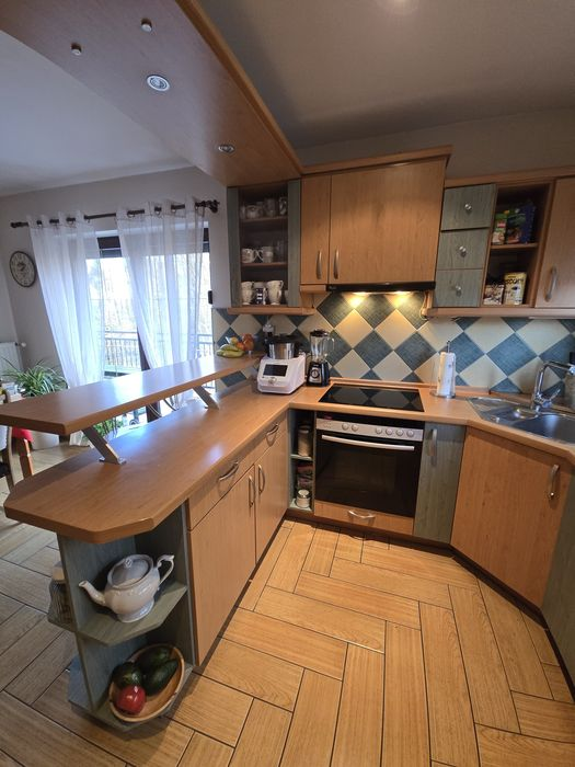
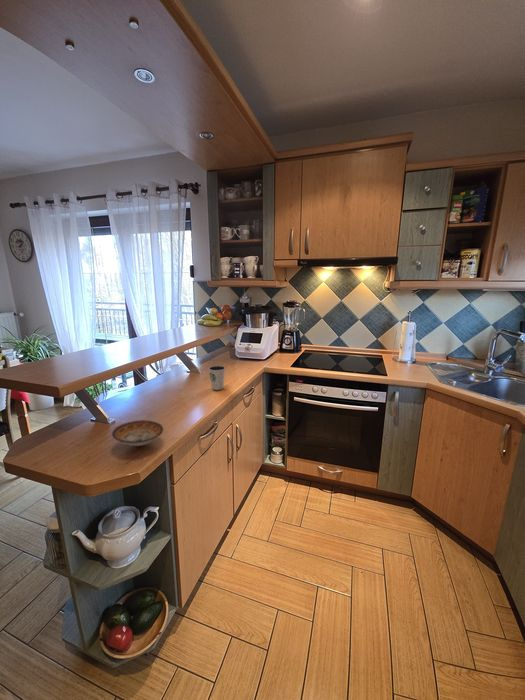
+ dixie cup (217, 378)
+ bowl (138, 436)
